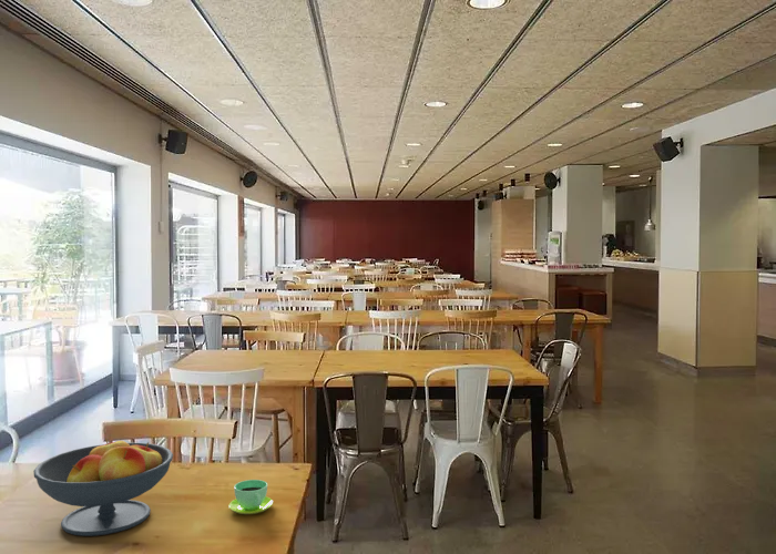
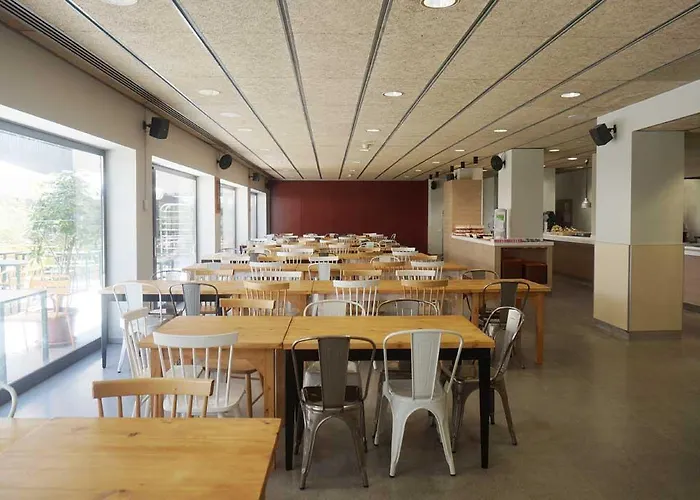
- fruit bowl (106, 479)
- cup (251, 496)
